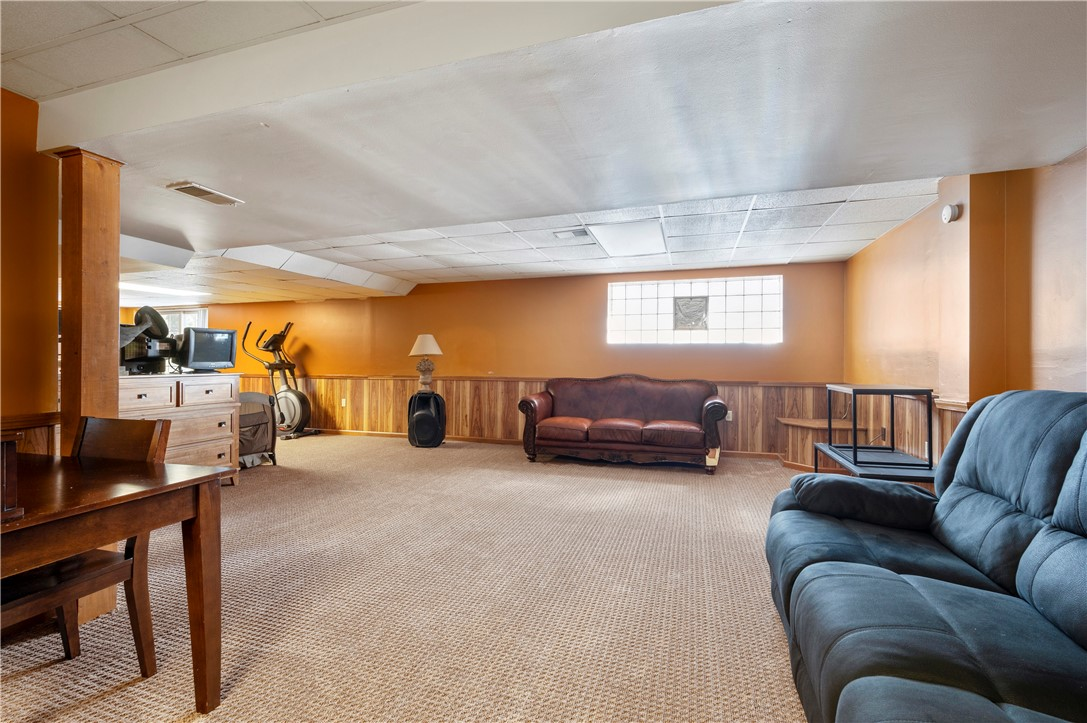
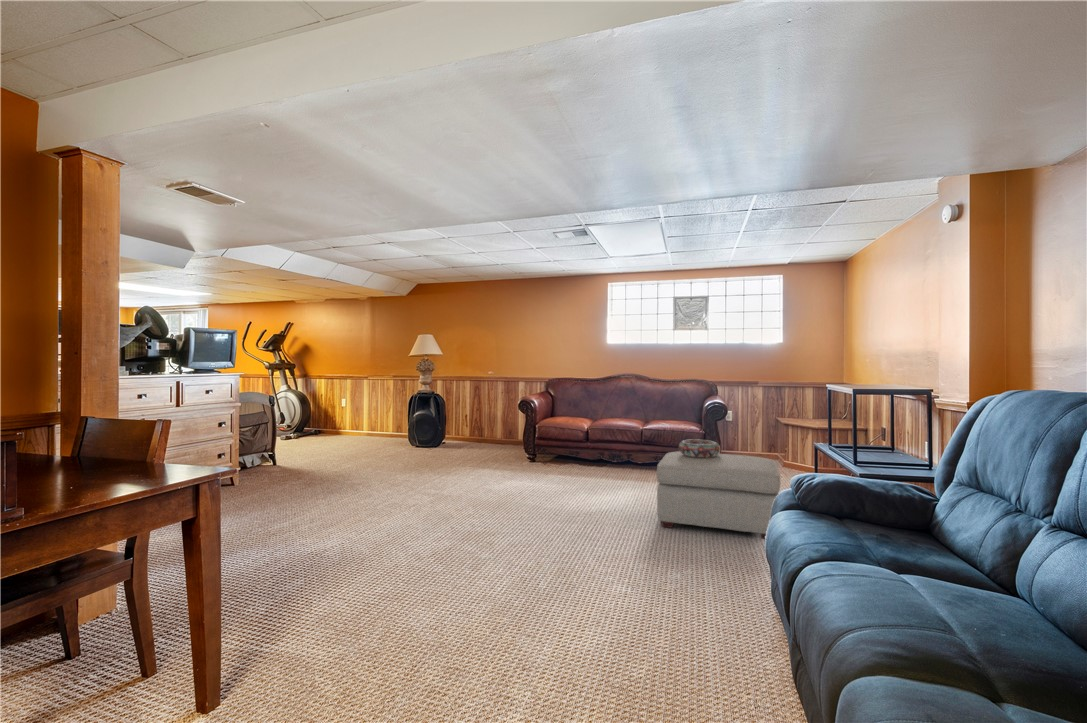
+ decorative bowl (699, 448)
+ ottoman (717, 490)
